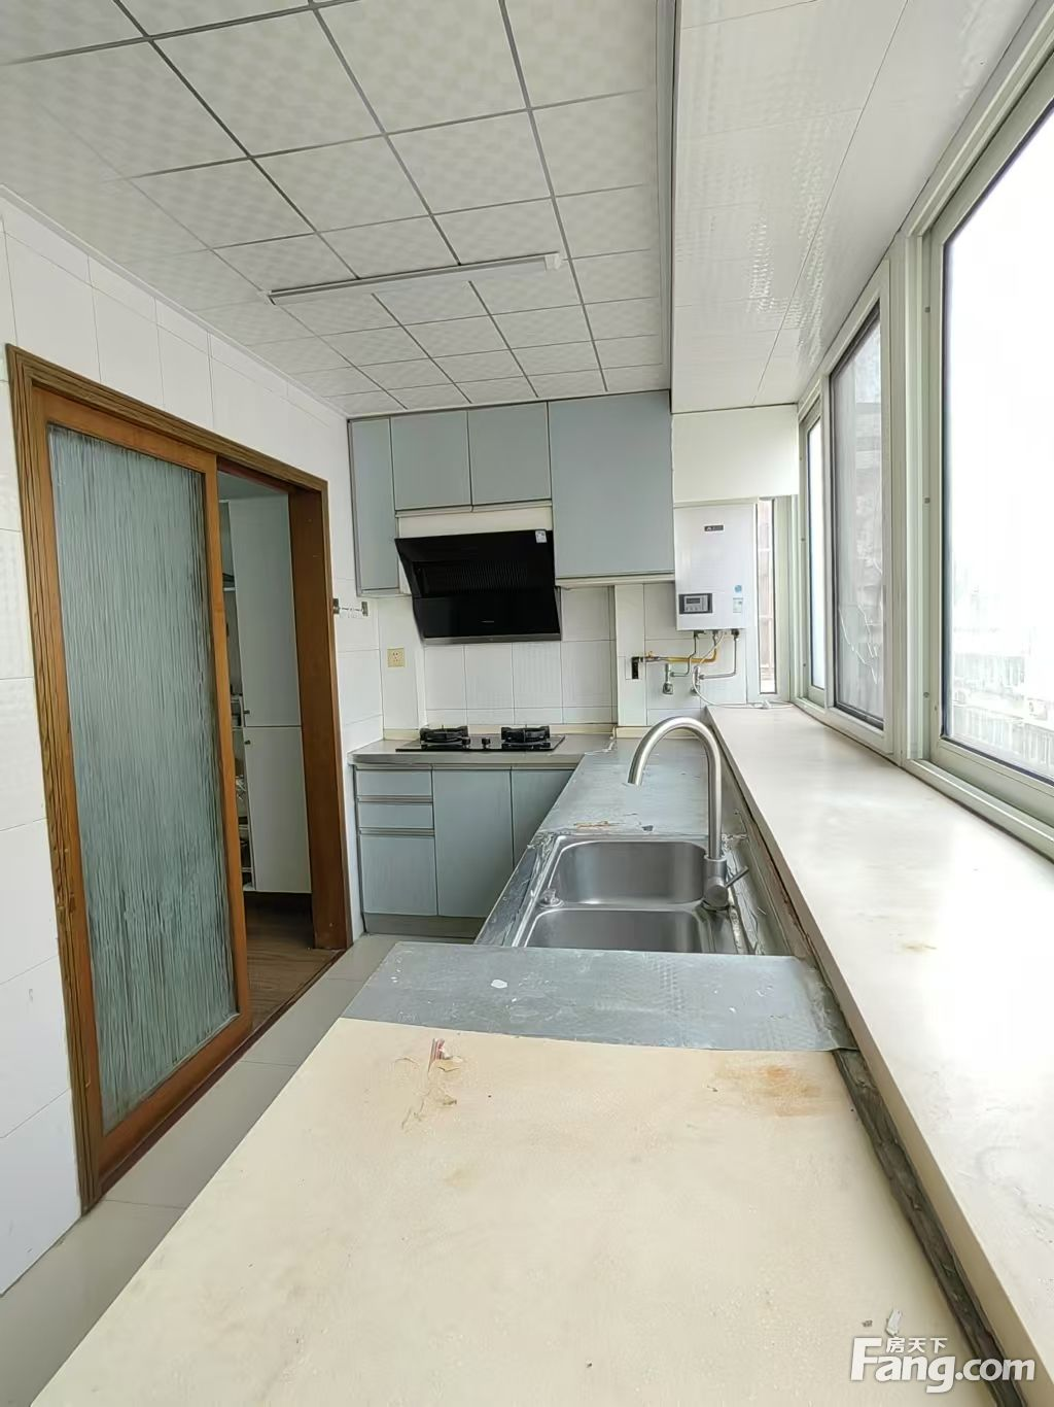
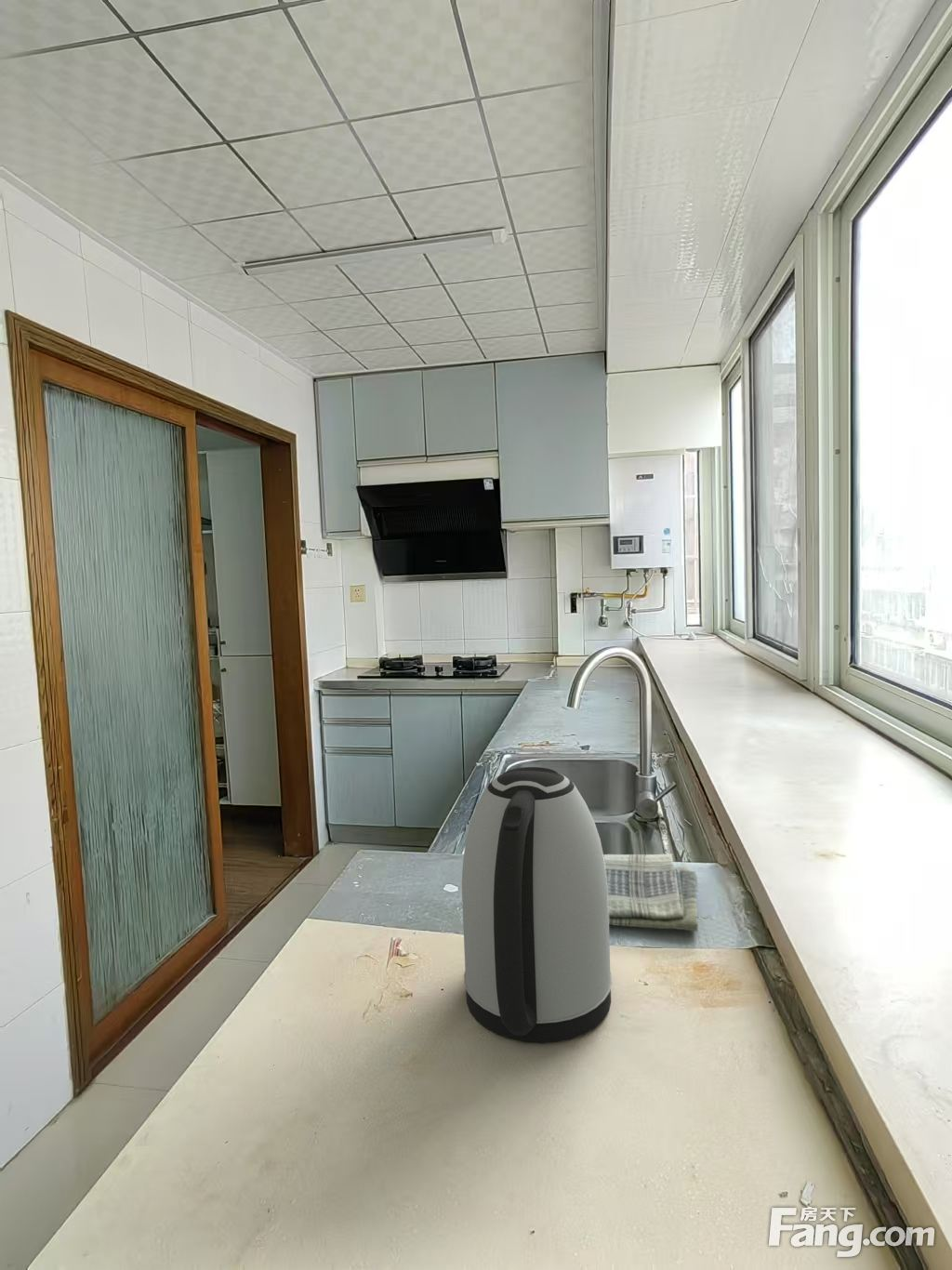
+ kettle (529, 896)
+ dish towel (629, 885)
